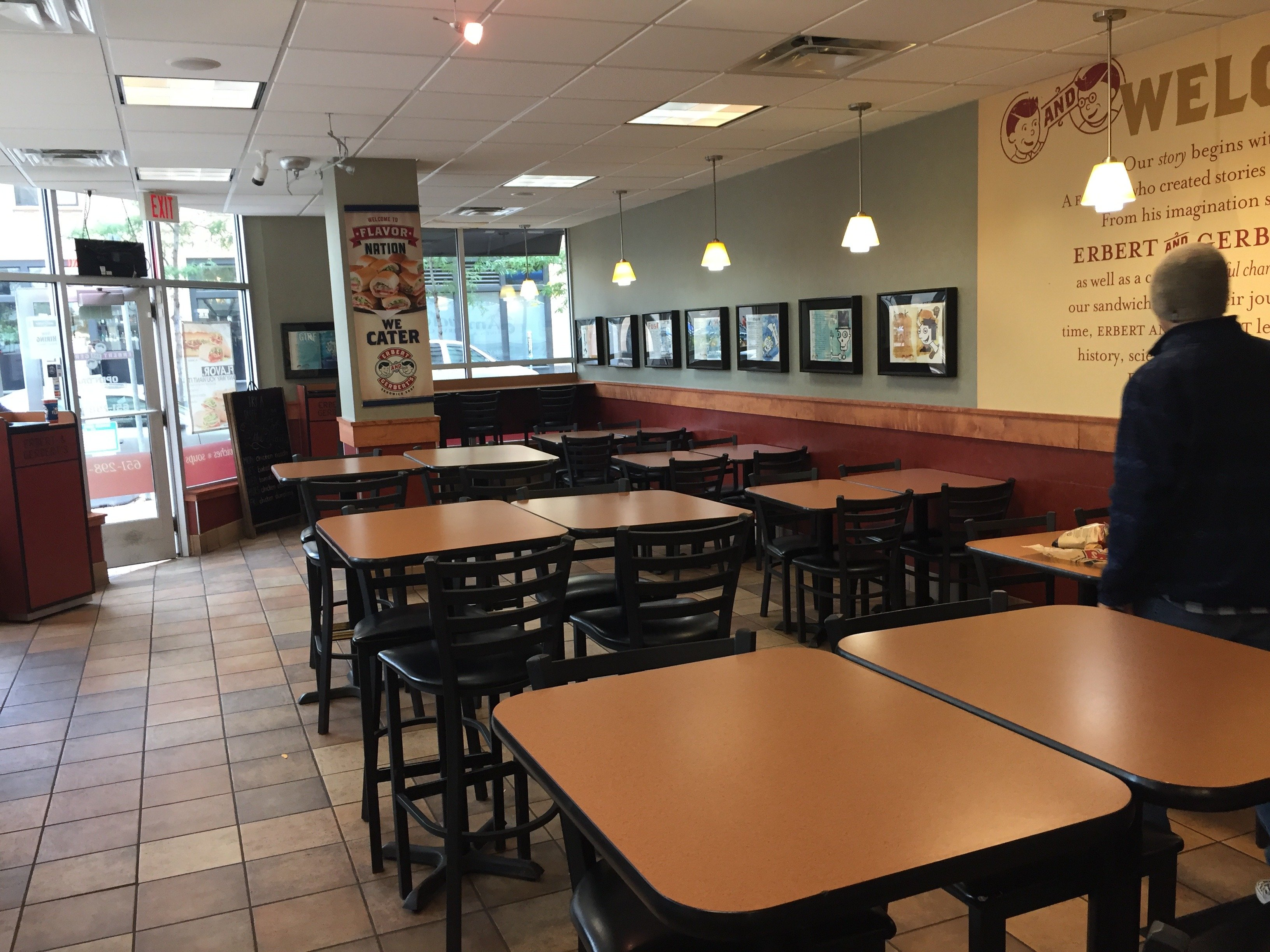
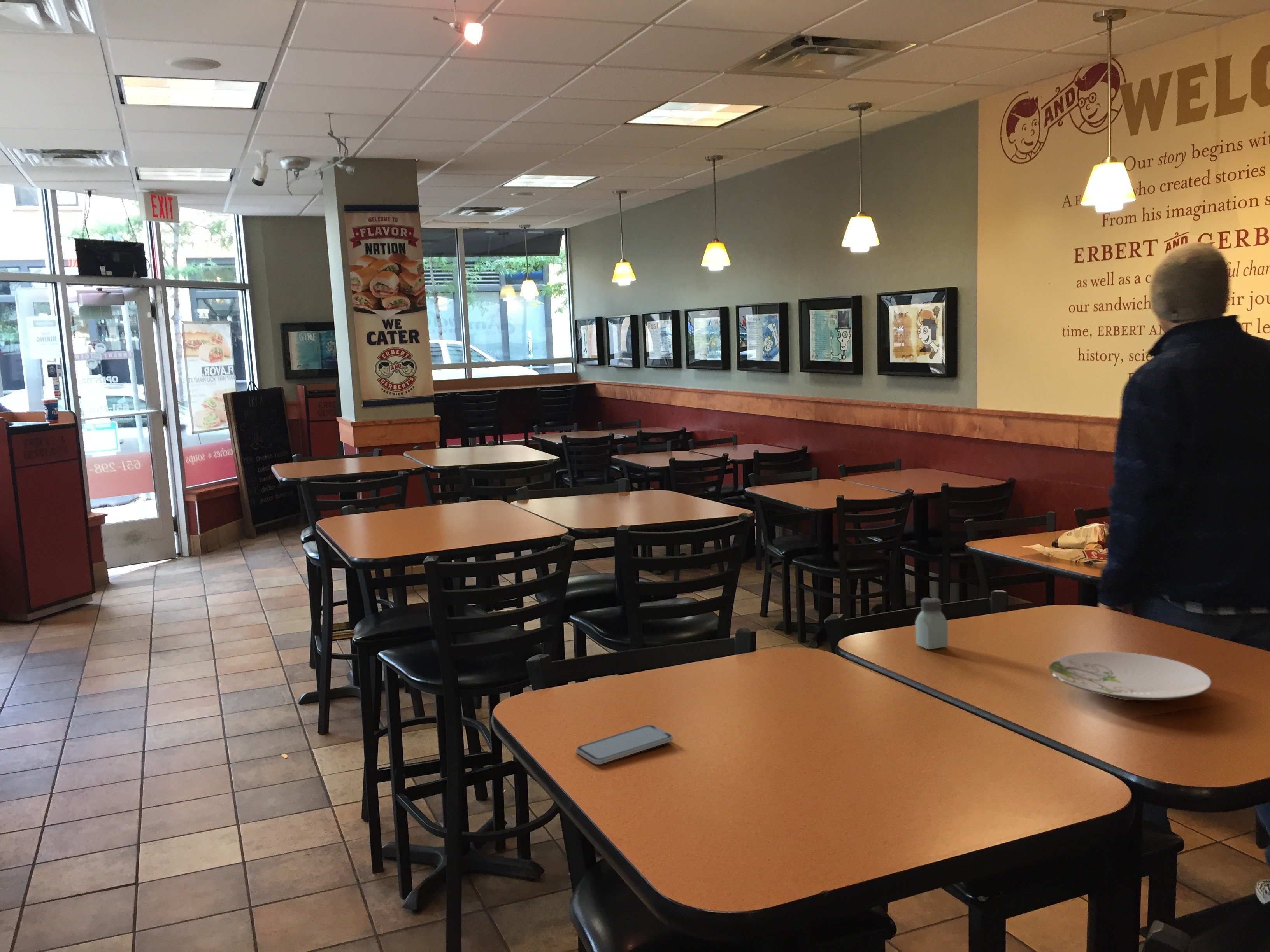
+ smartphone (625, 744)
+ plate (1127, 682)
+ saltshaker (931, 623)
